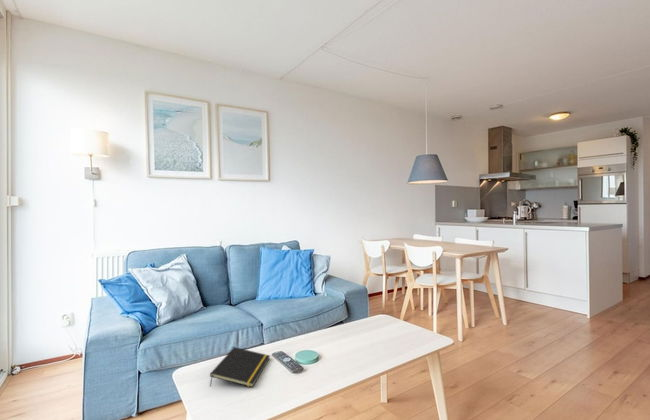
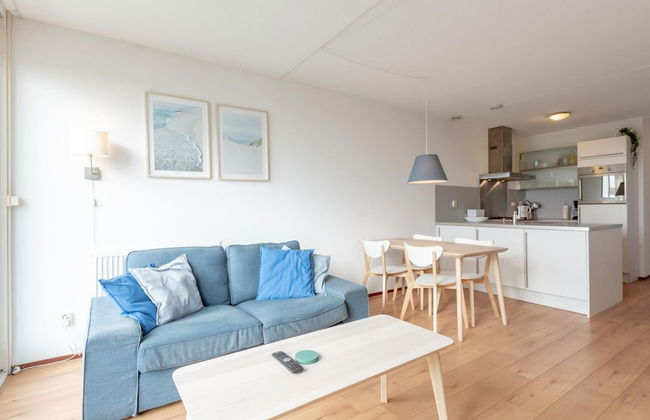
- notepad (242, 365)
